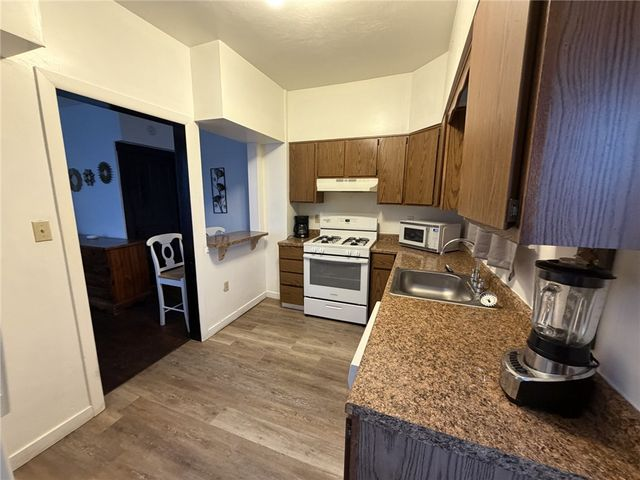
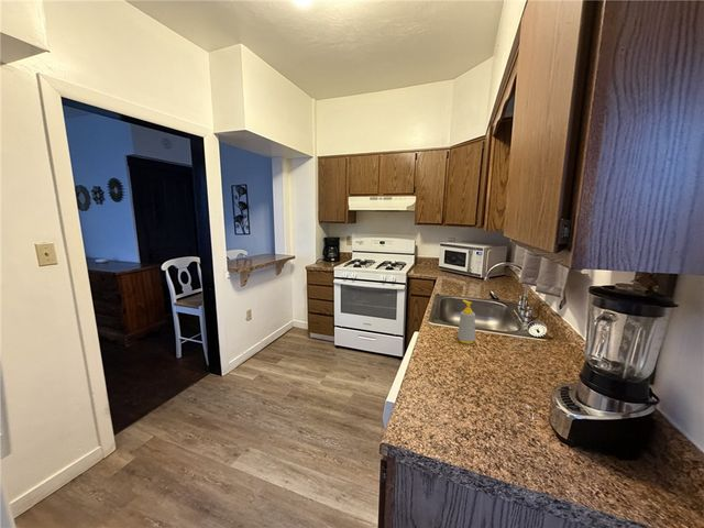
+ soap bottle (466, 321)
